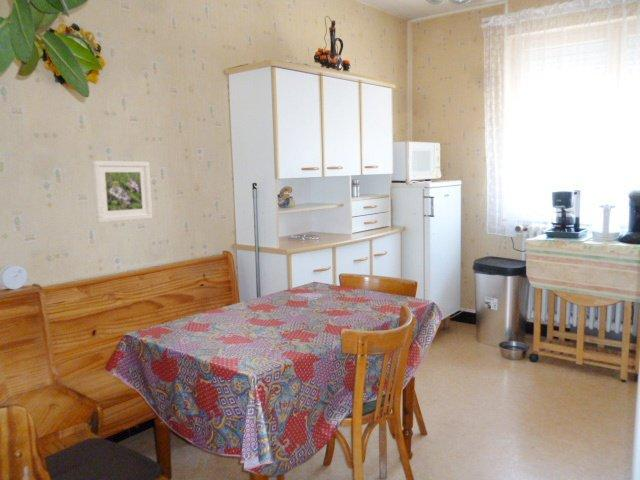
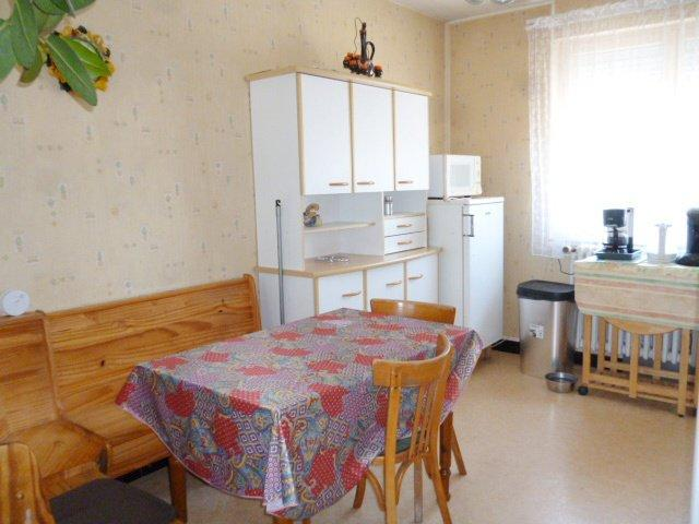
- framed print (123, 191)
